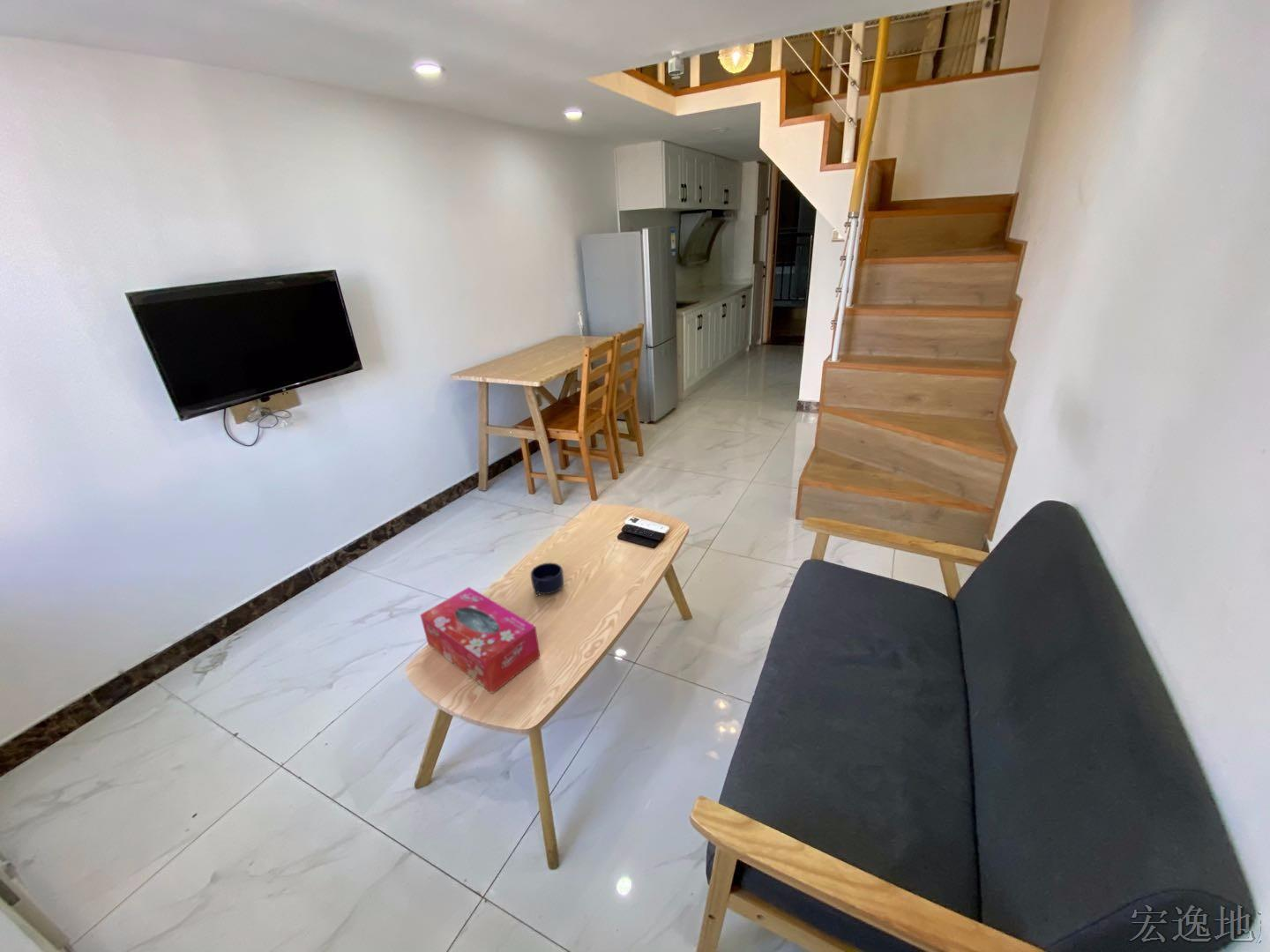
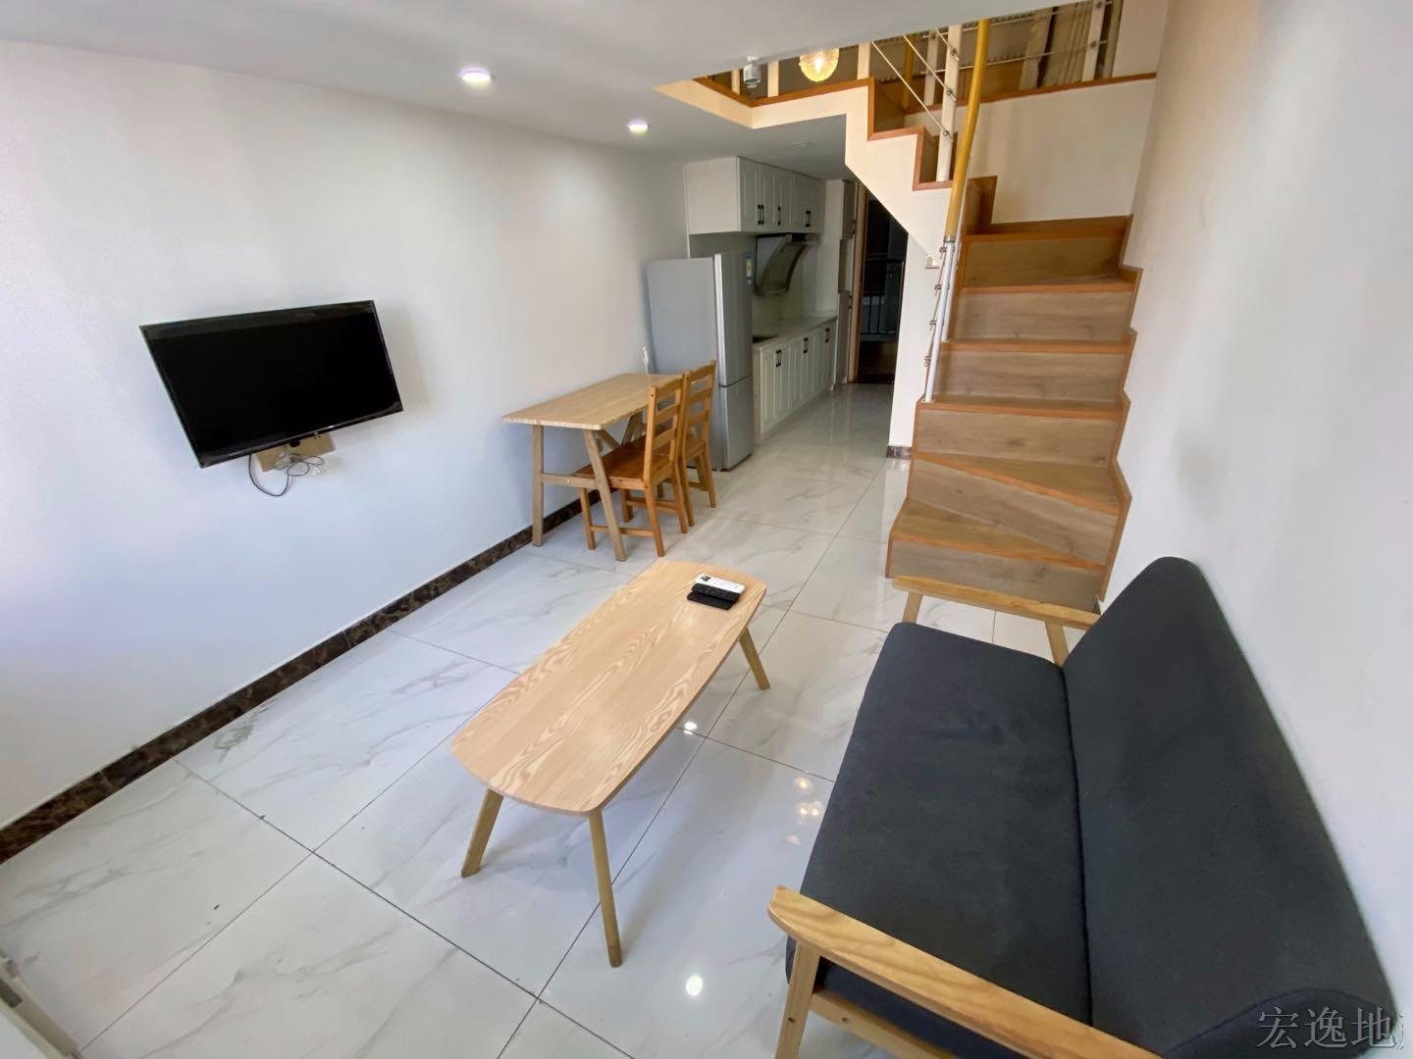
- mug (545, 582)
- tissue box (479, 635)
